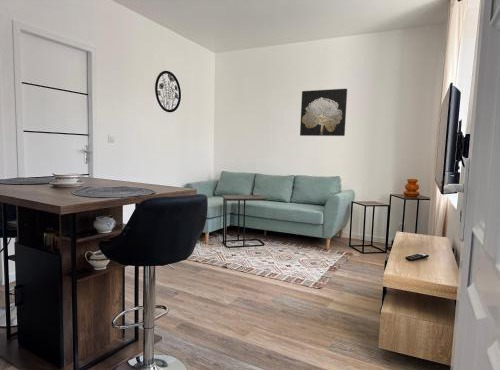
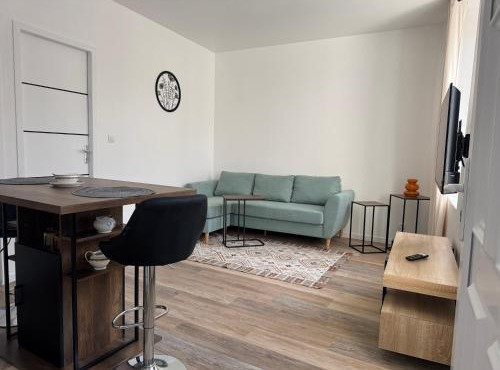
- wall art (322, 113)
